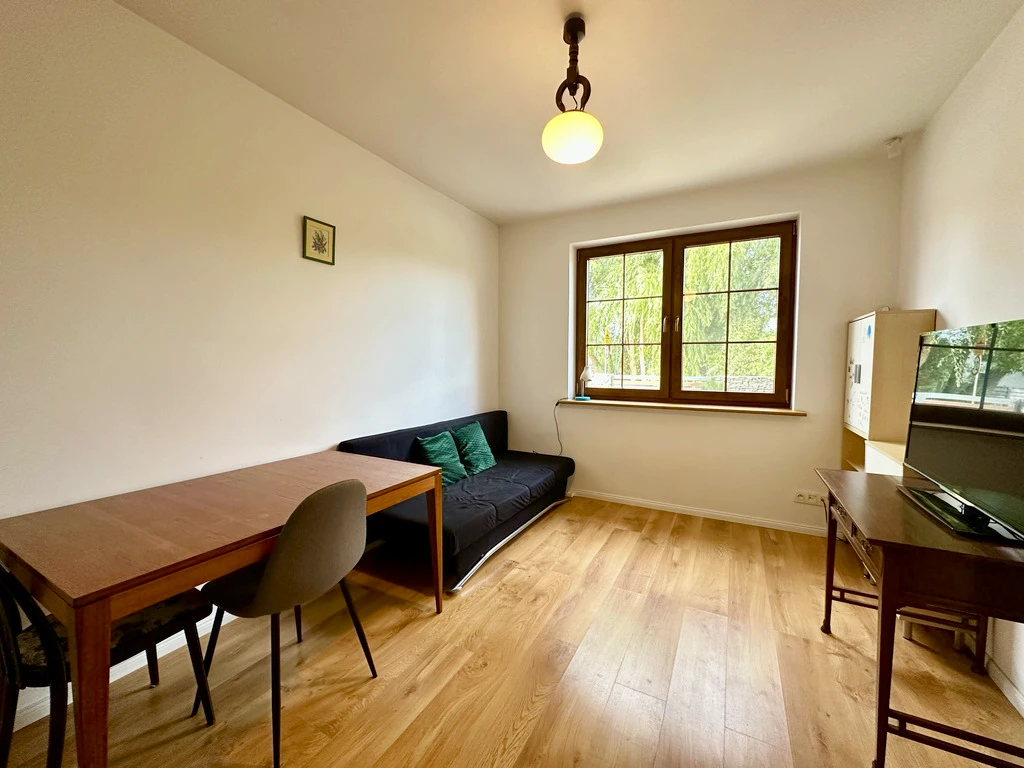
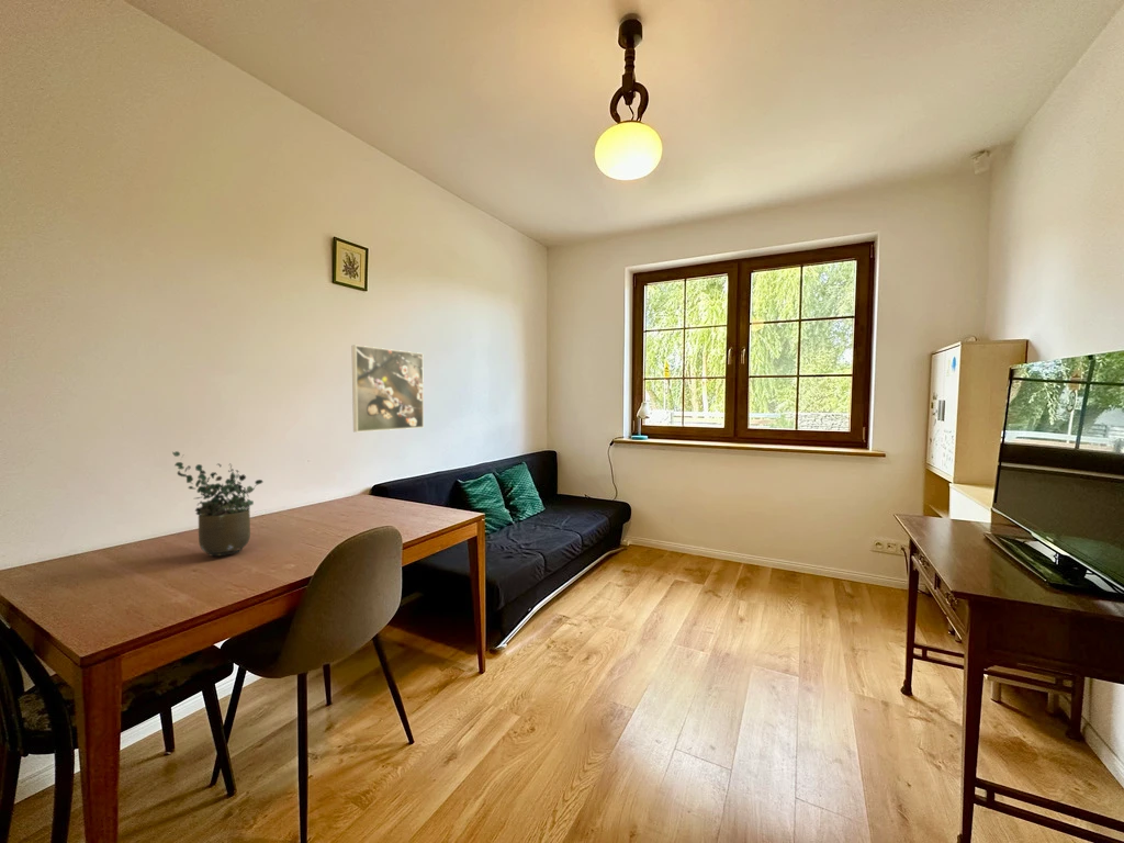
+ potted plant (218, 501)
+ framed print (390, 390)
